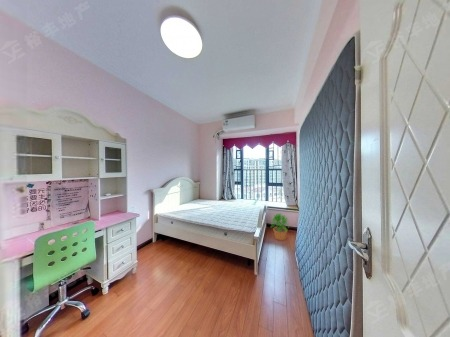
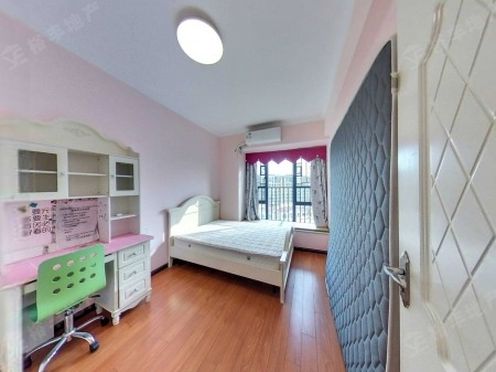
- potted plant (280, 226)
